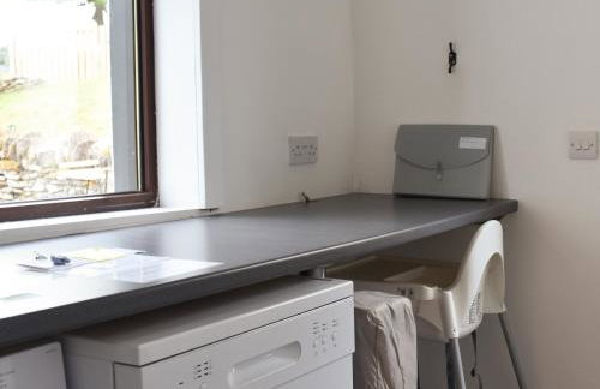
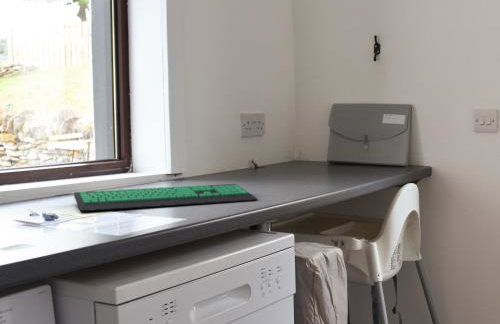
+ computer keyboard (165, 195)
